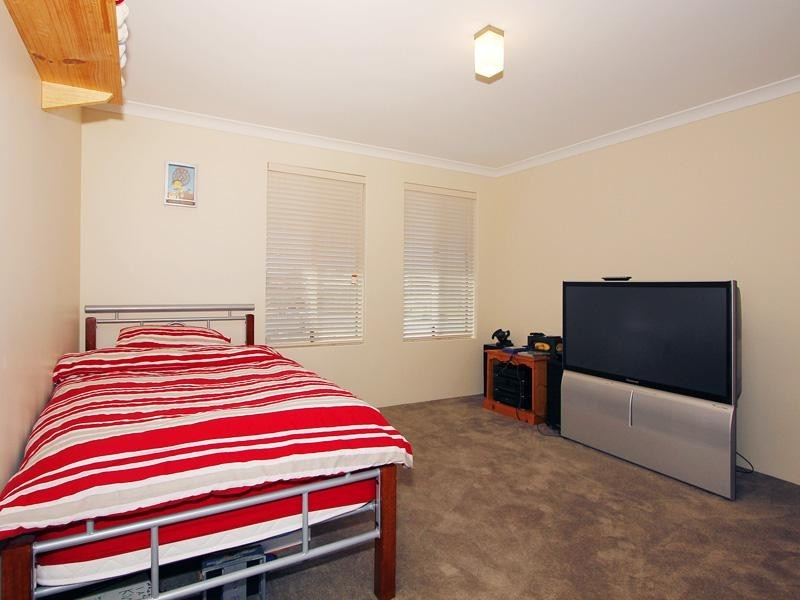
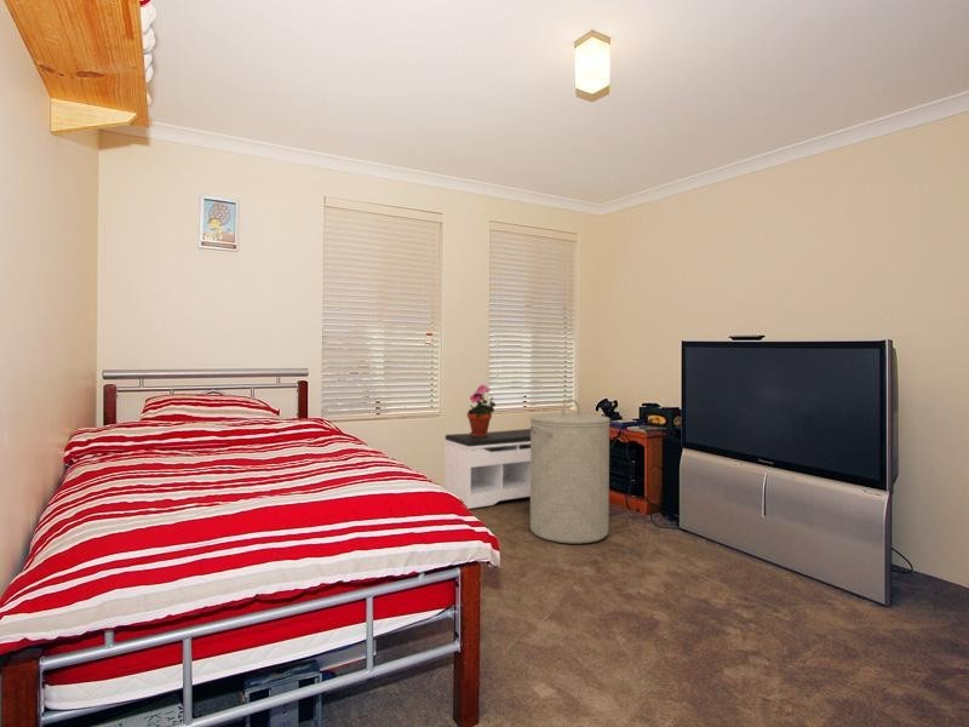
+ laundry hamper (568, 464)
+ bench (505, 464)
+ potted plant (480, 410)
